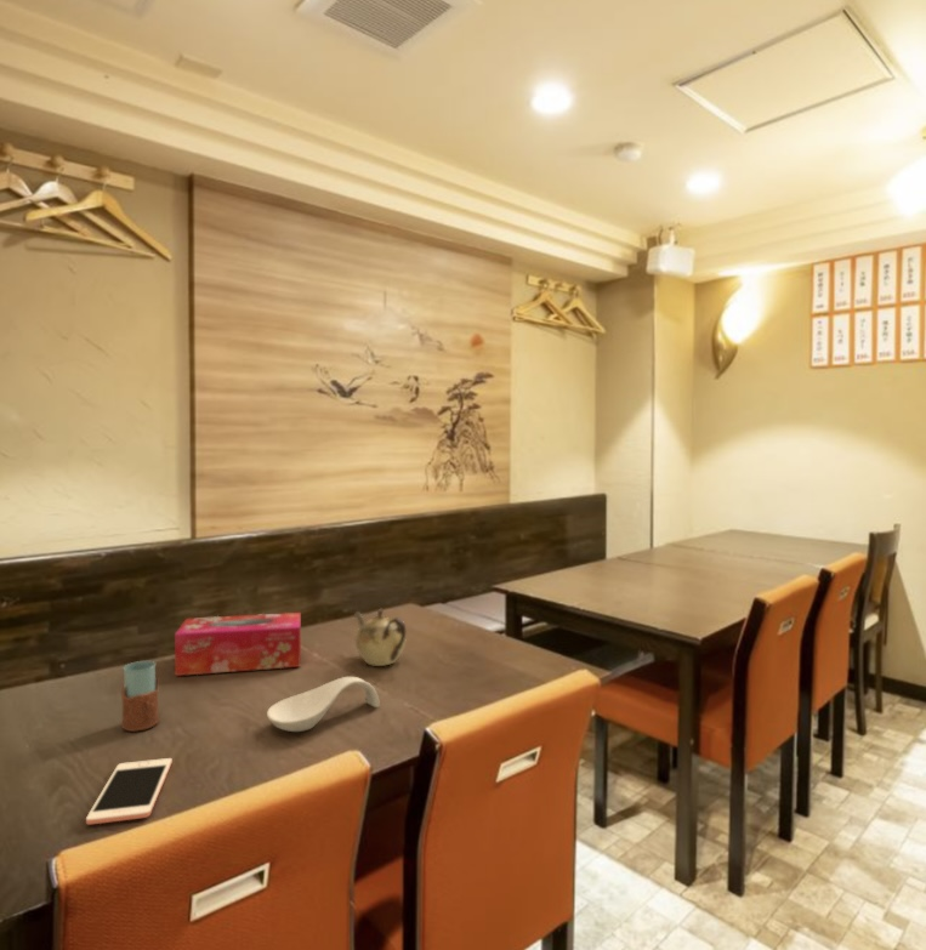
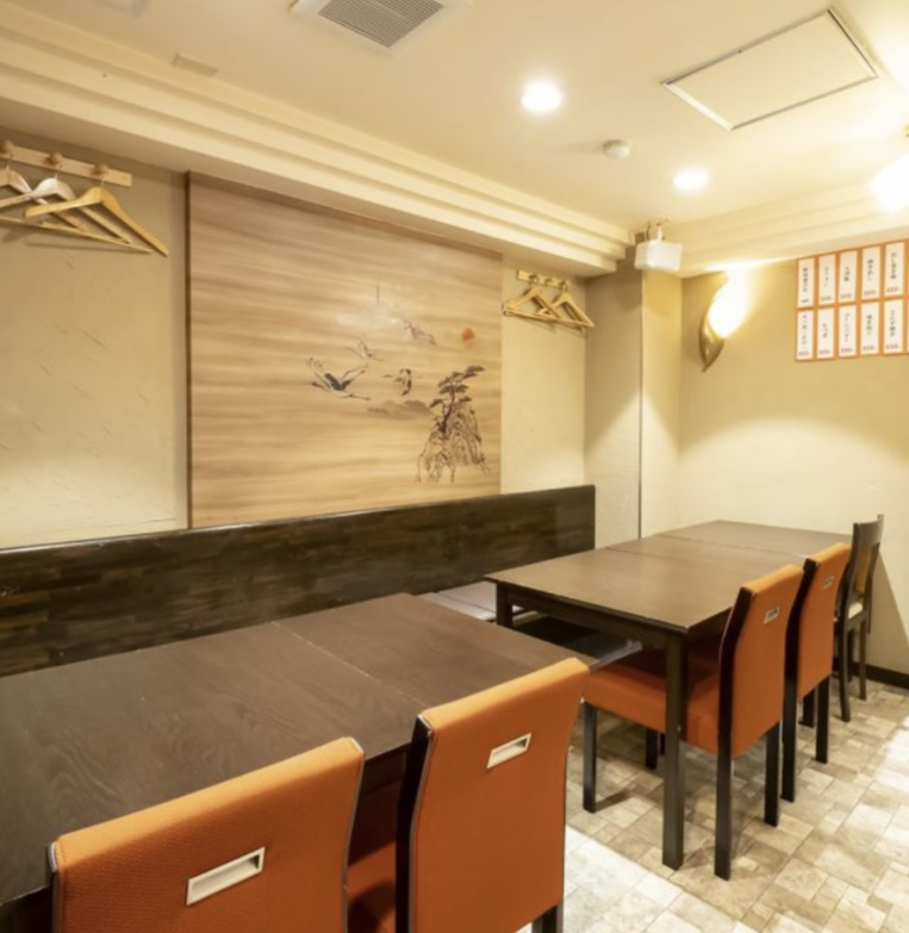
- tissue box (242, 642)
- spoon rest (324, 701)
- cell phone (132, 787)
- drinking glass (143, 696)
- teapot (377, 633)
